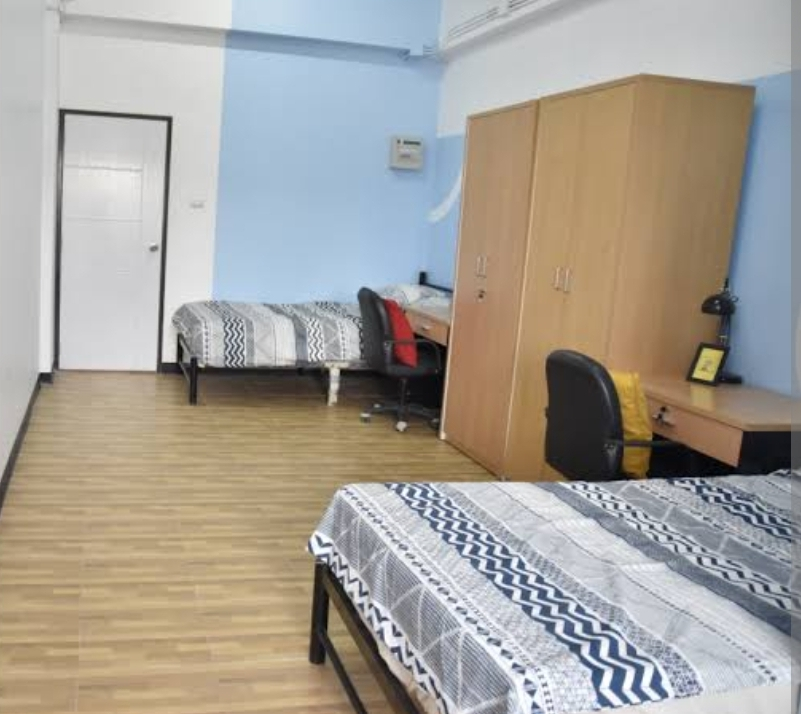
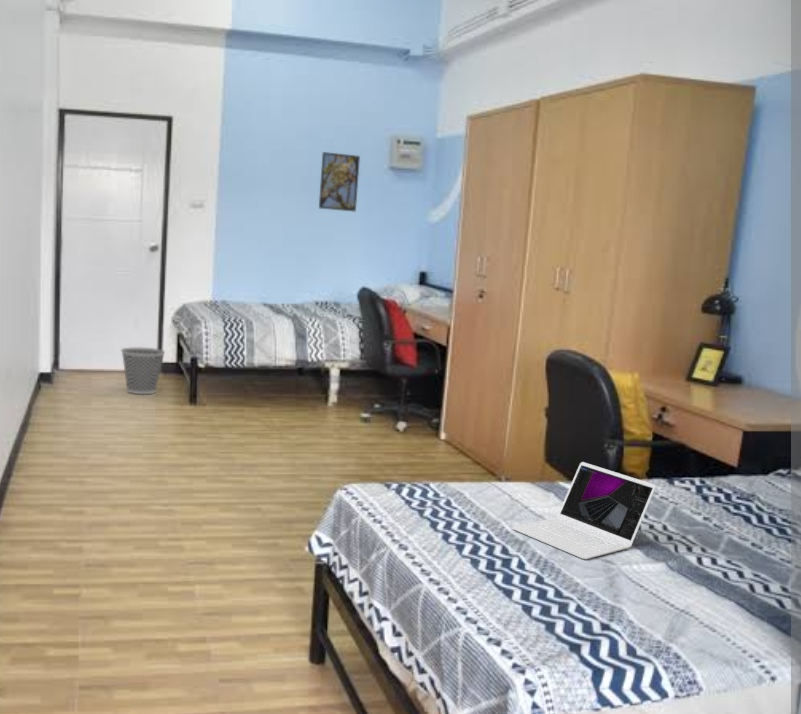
+ laptop (583, 504)
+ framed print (339, 182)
+ wastebasket (142, 371)
